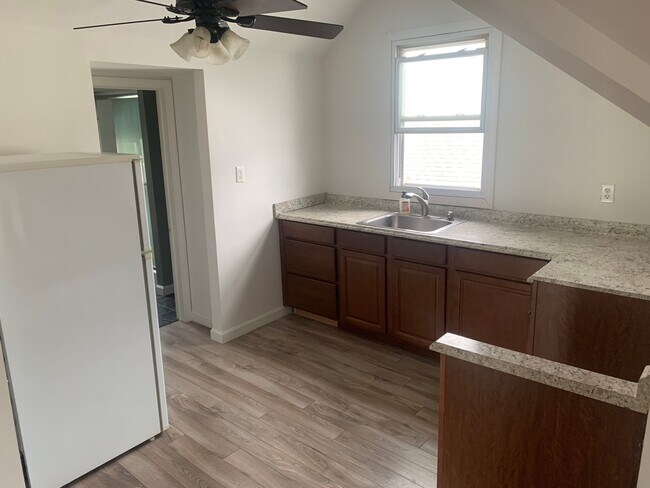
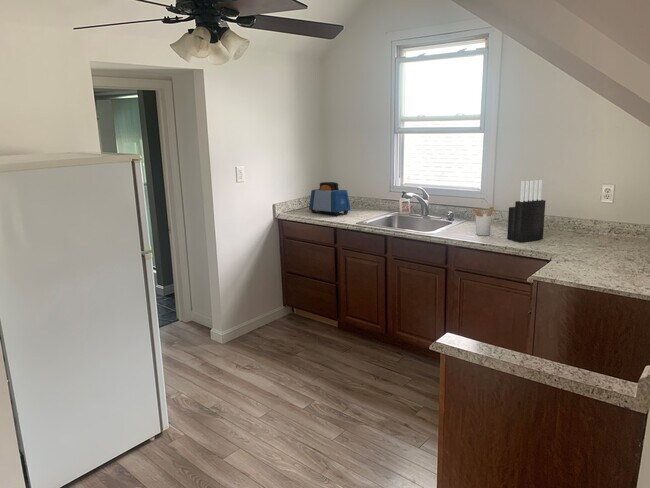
+ knife block (525, 210)
+ utensil holder (481, 220)
+ toaster (329, 197)
